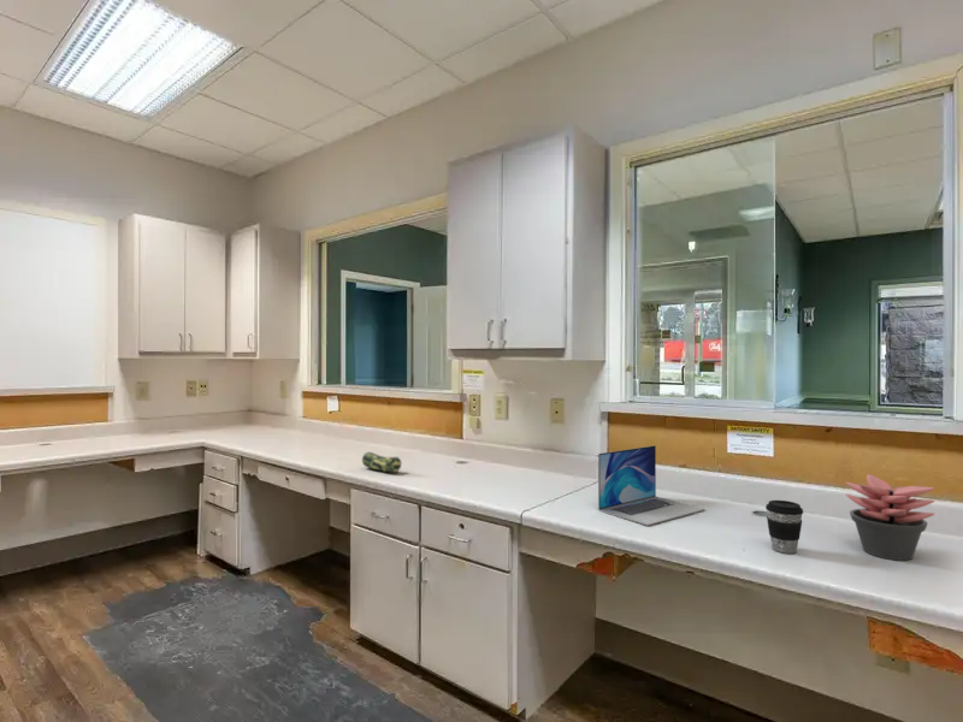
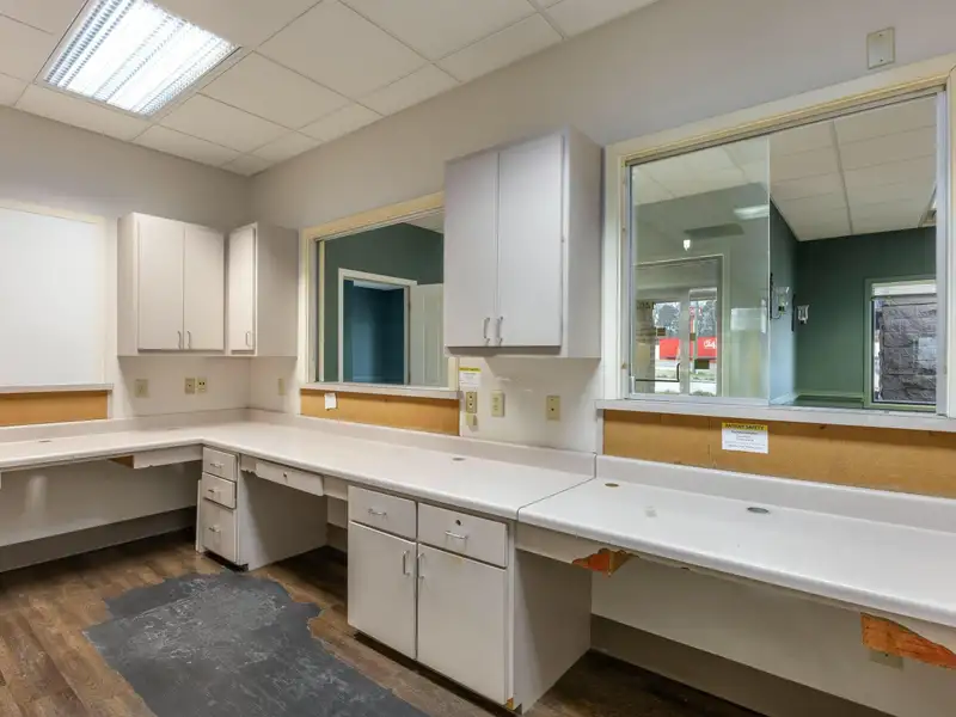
- pencil case (382, 462)
- succulent plant (886, 516)
- laptop (651, 481)
- coffee cup (784, 526)
